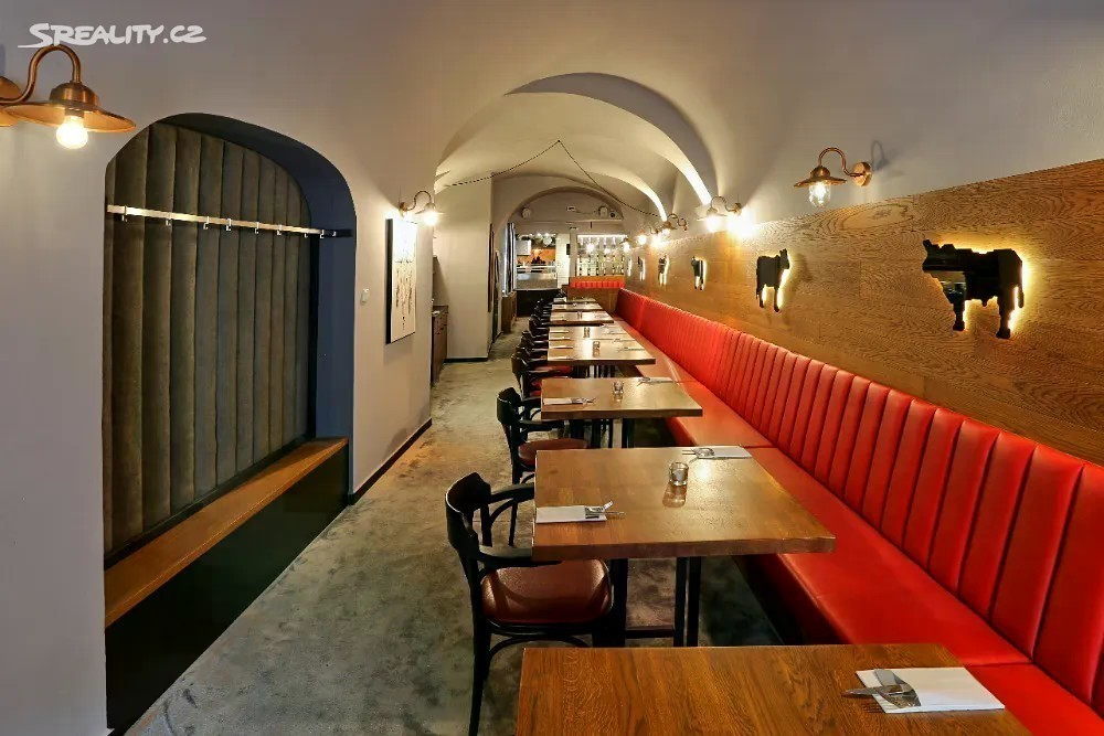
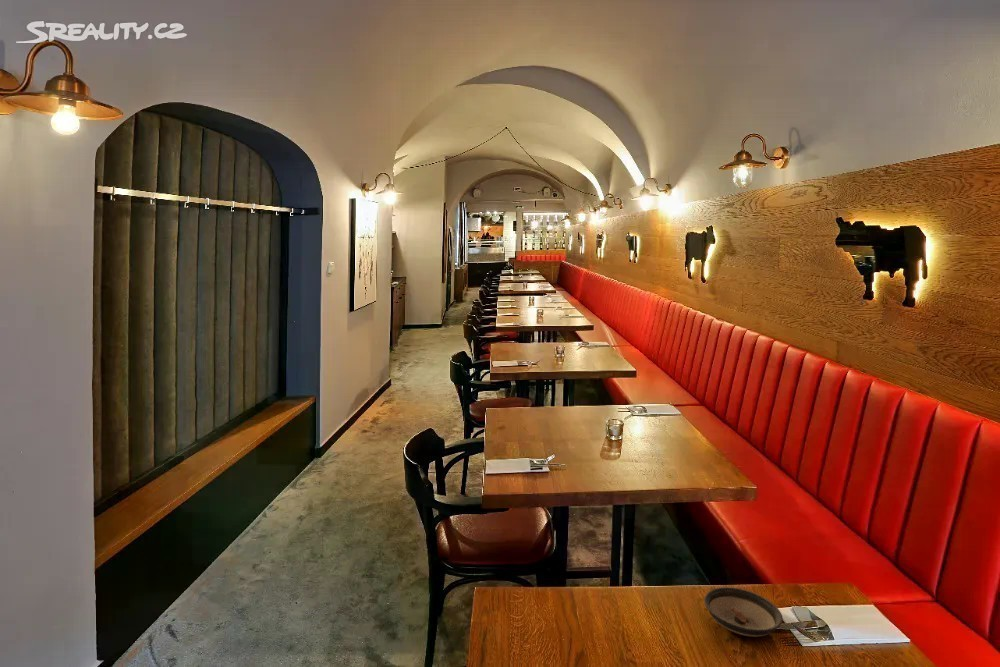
+ saucer (741, 615)
